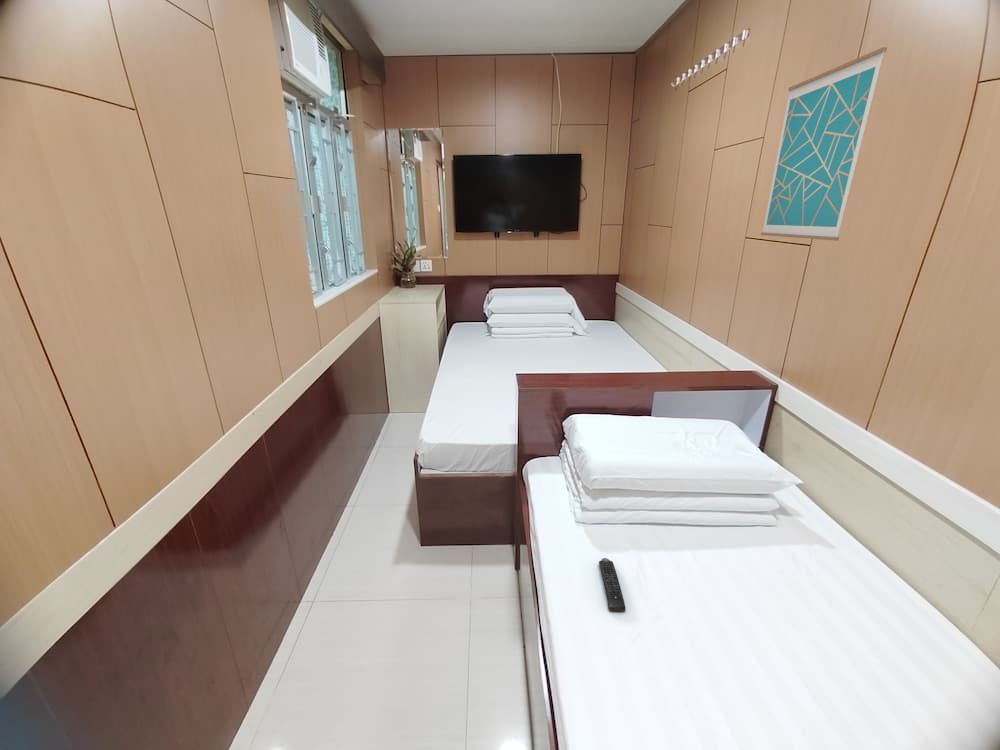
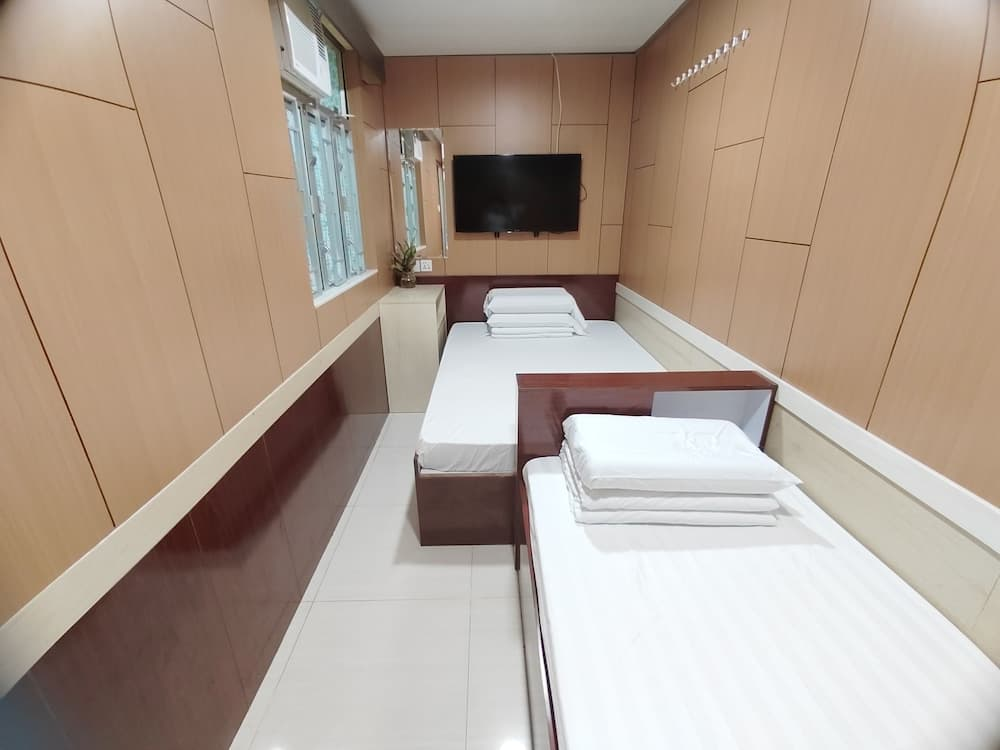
- wall art (811, 158)
- remote control (610, 581)
